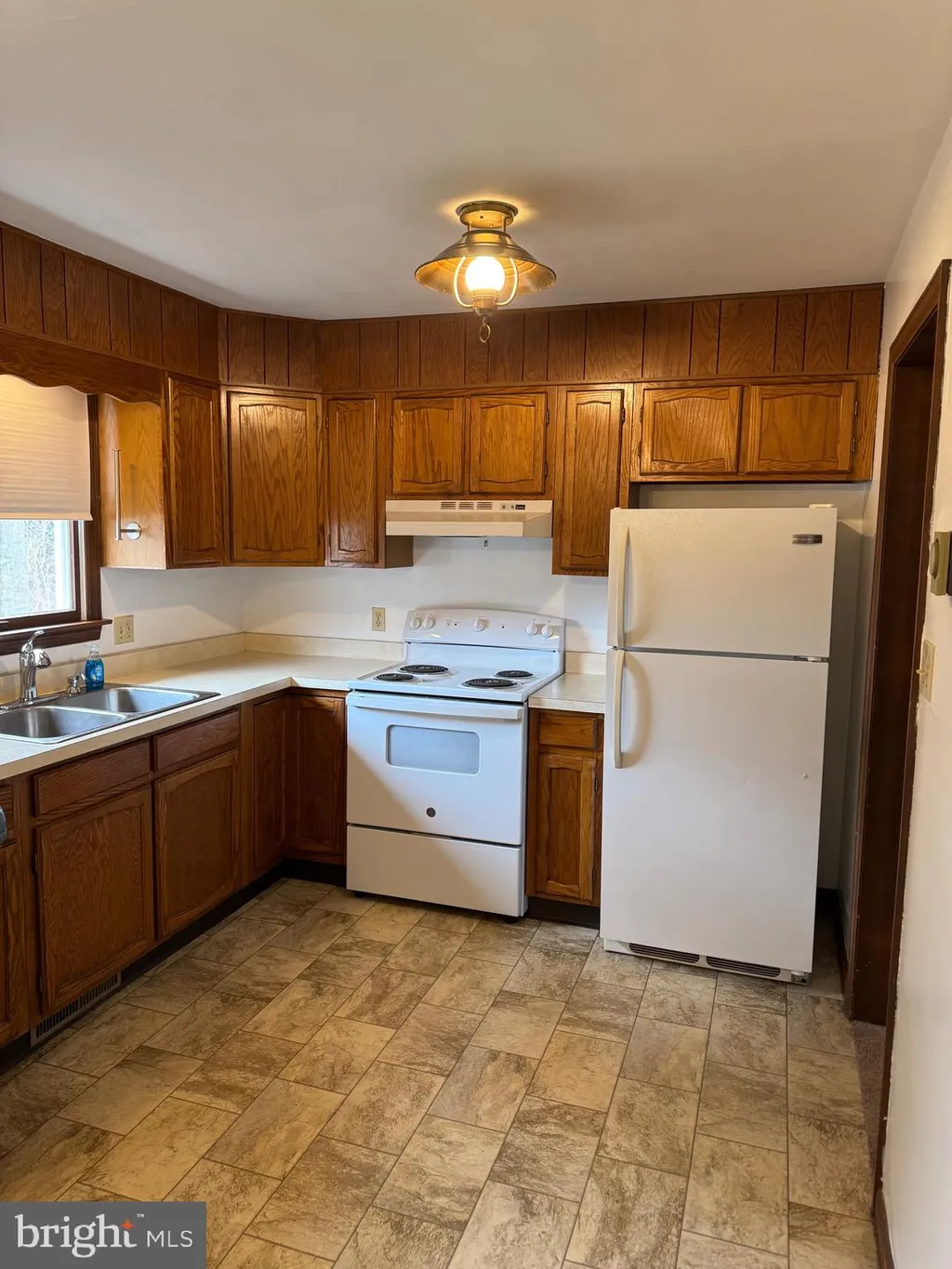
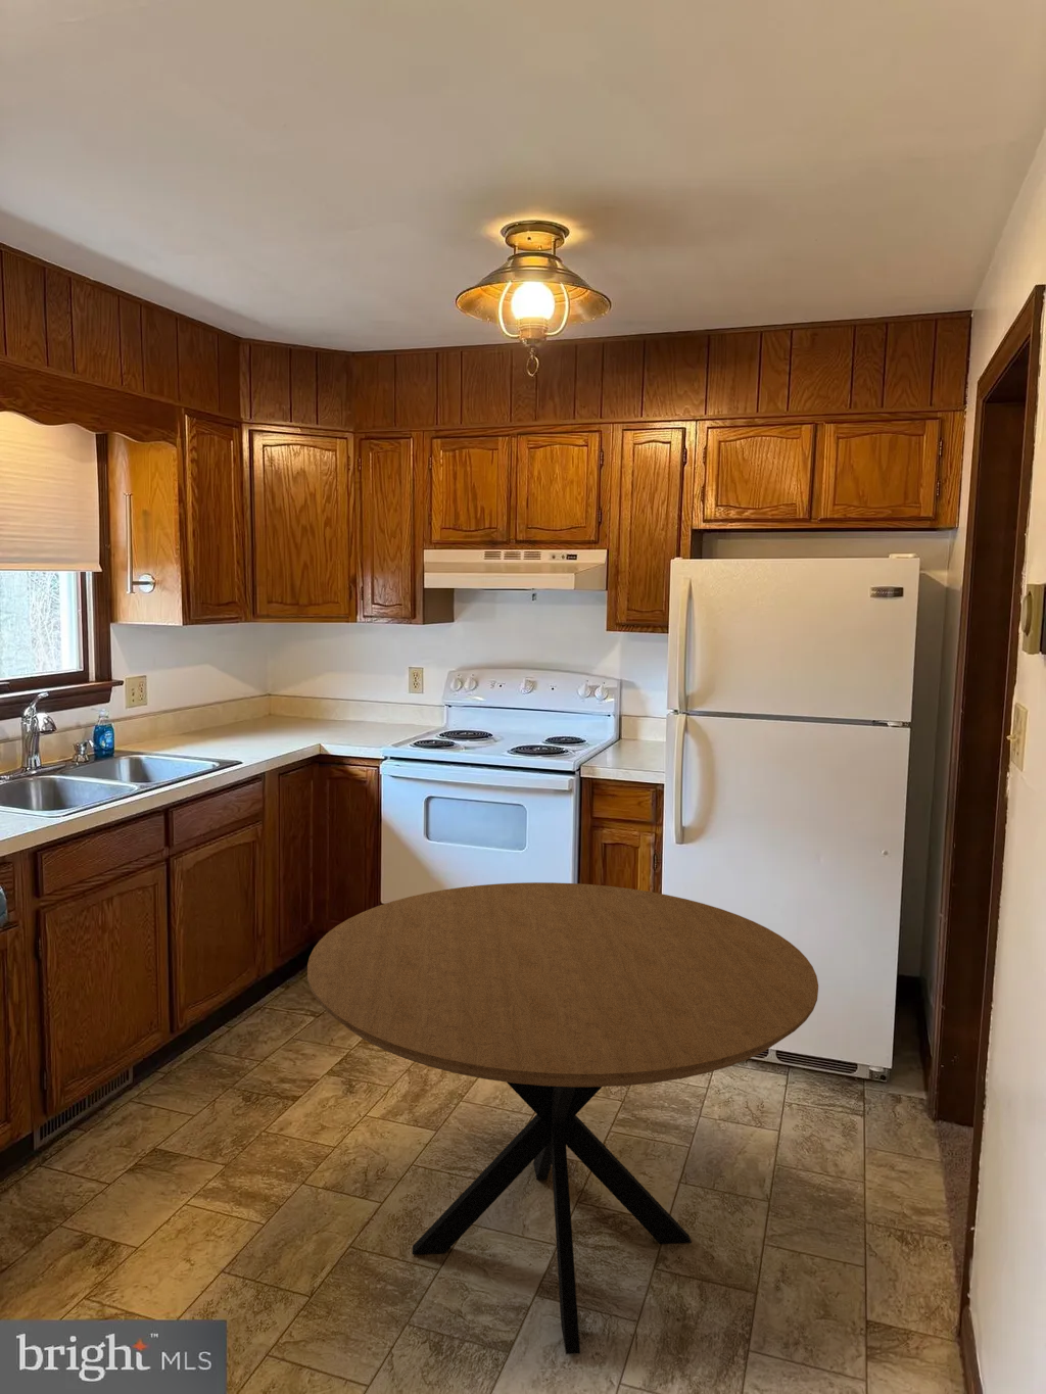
+ dining table (556, 1101)
